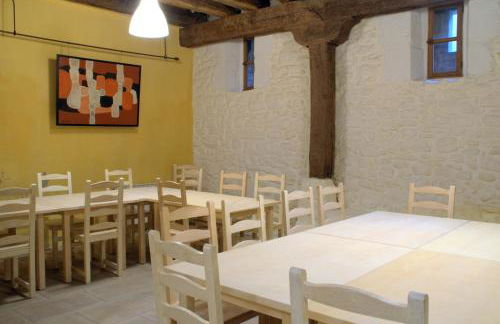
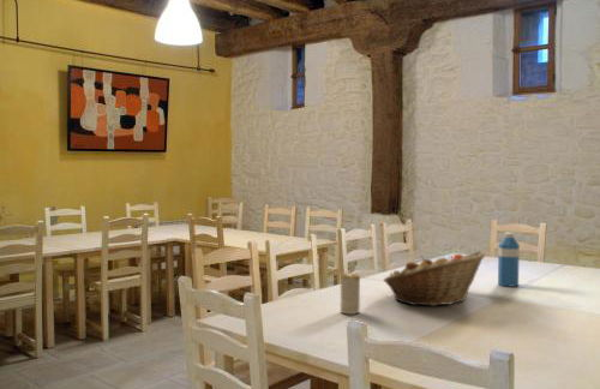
+ candle (349, 293)
+ fruit basket (434, 274)
+ water bottle (508, 258)
